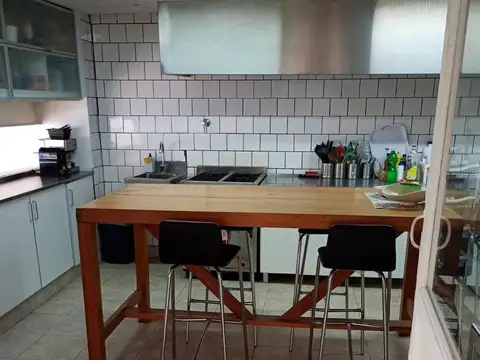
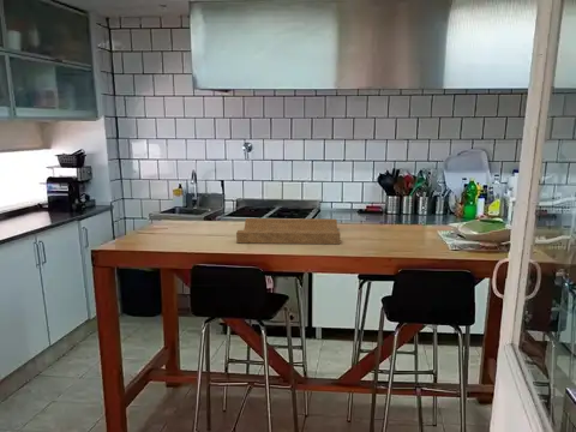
+ cutting board (289, 229)
